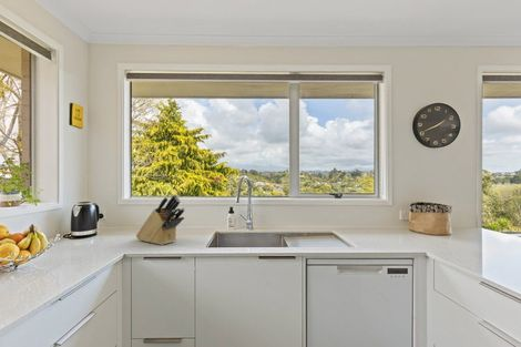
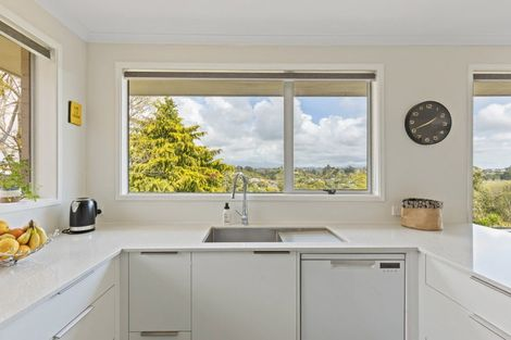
- knife block (160, 217)
